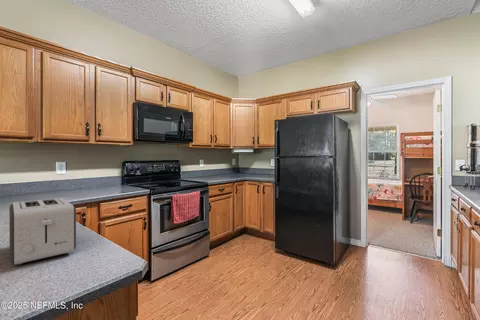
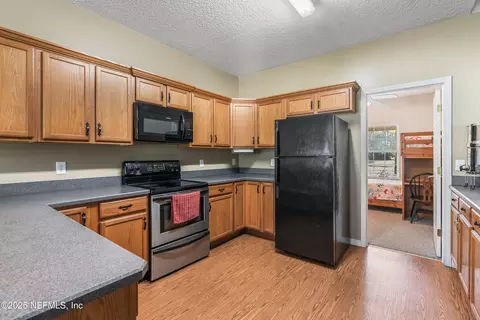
- toaster (42, 227)
